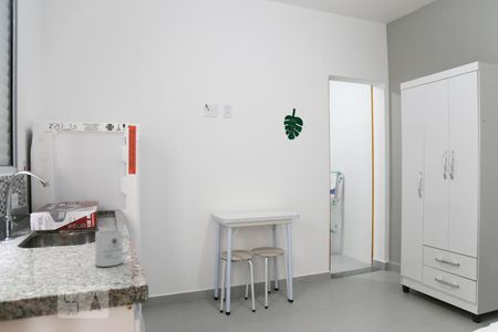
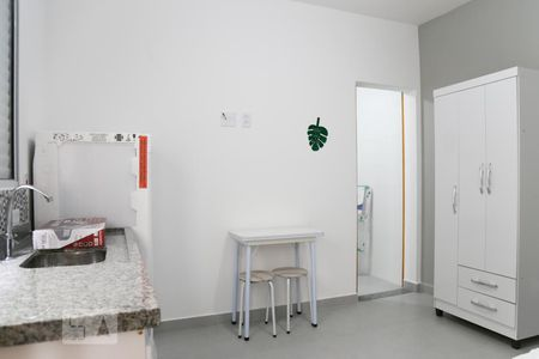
- mug (114, 246)
